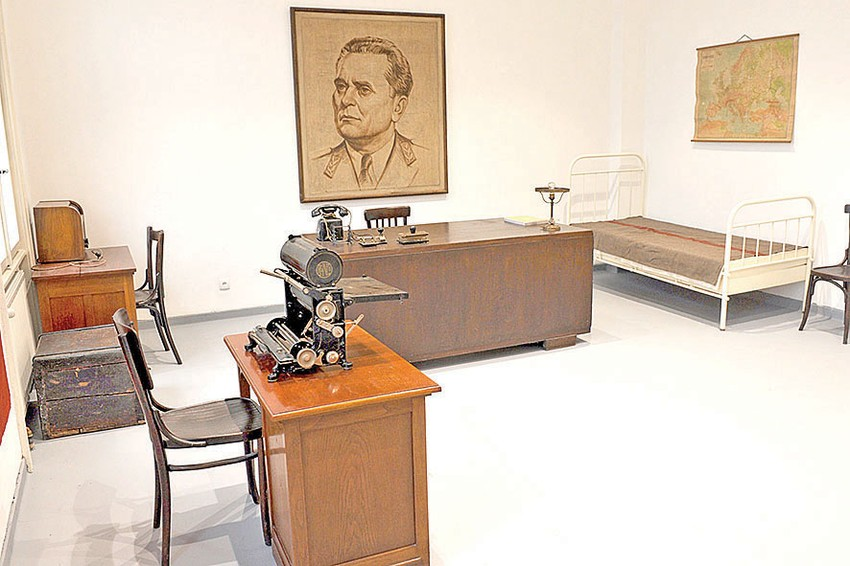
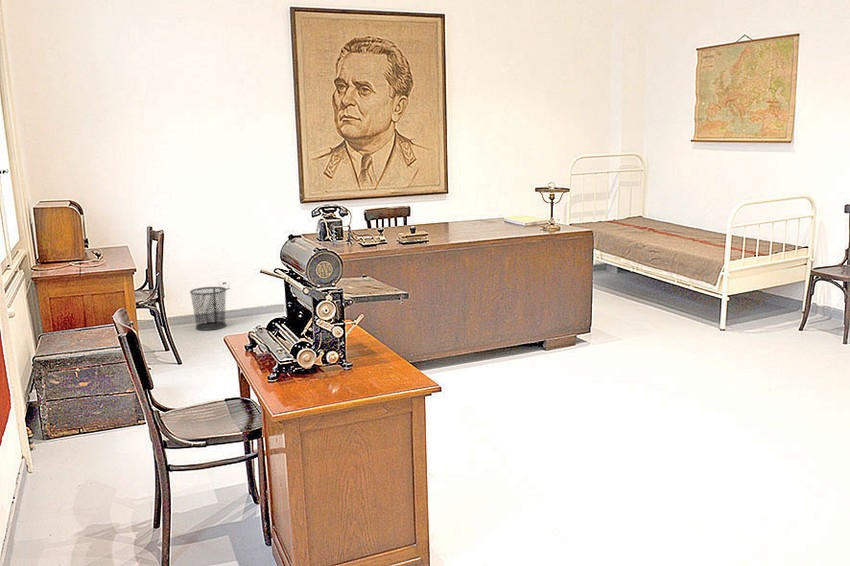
+ waste bin (209, 307)
